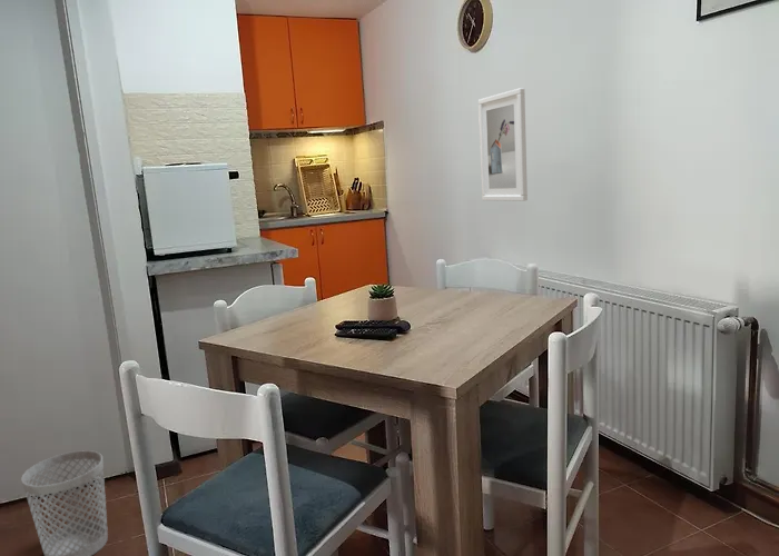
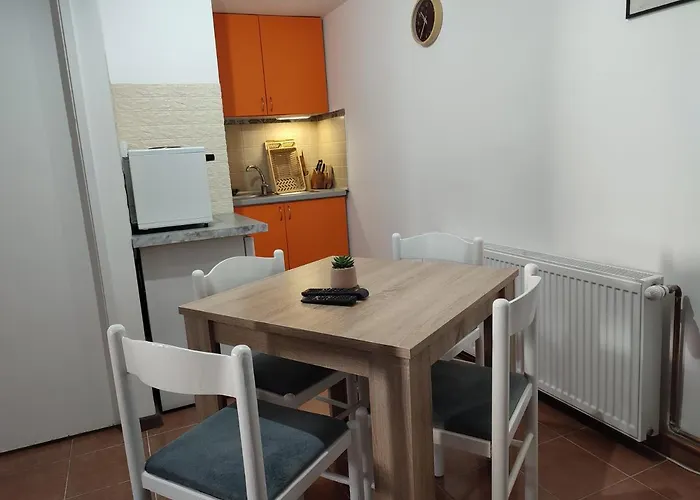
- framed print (501, 148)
- wastebasket (70, 507)
